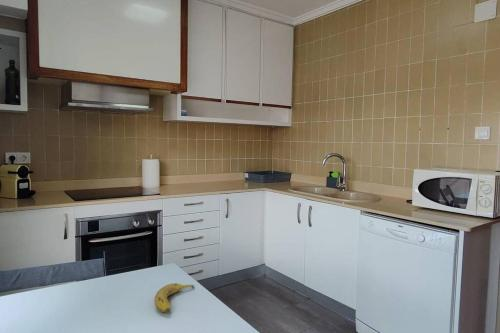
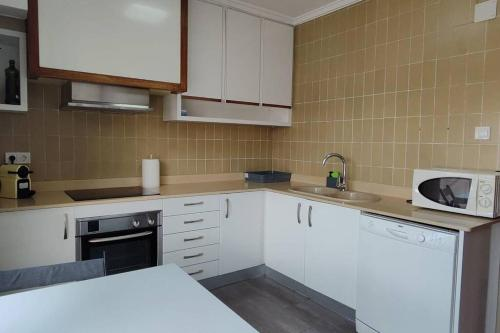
- fruit (172, 293)
